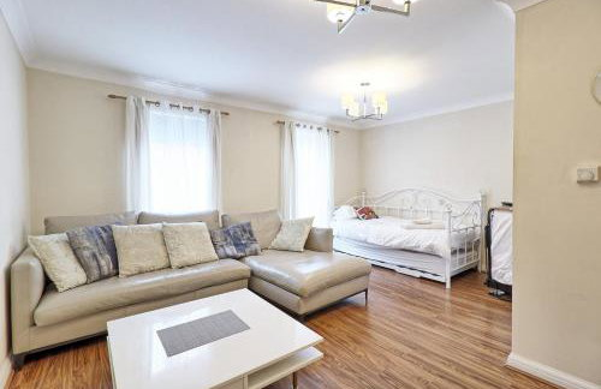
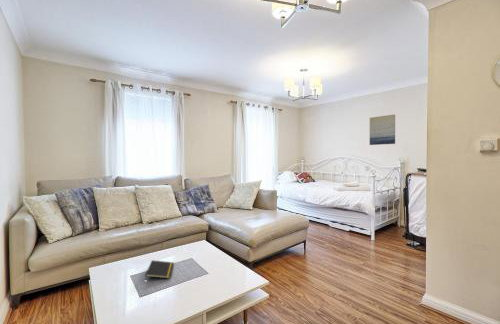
+ notepad (160, 268)
+ wall art (381, 130)
